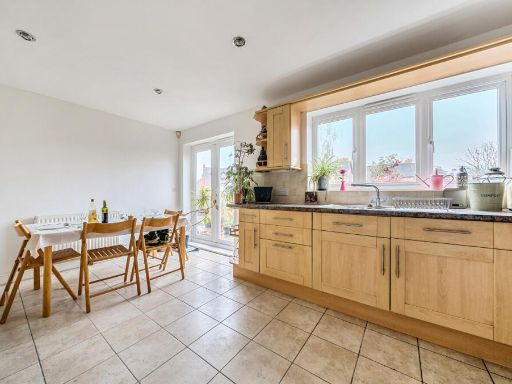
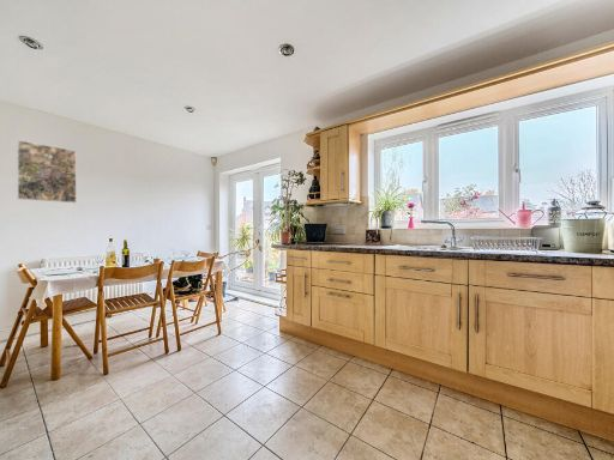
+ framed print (48, 172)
